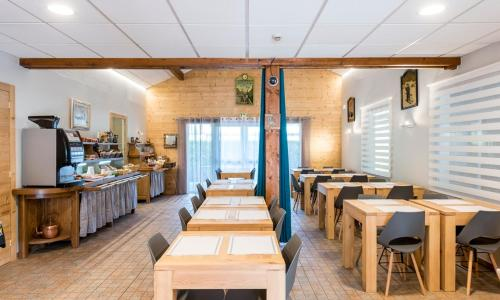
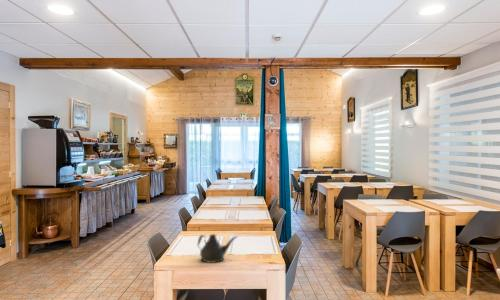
+ teapot (217, 246)
